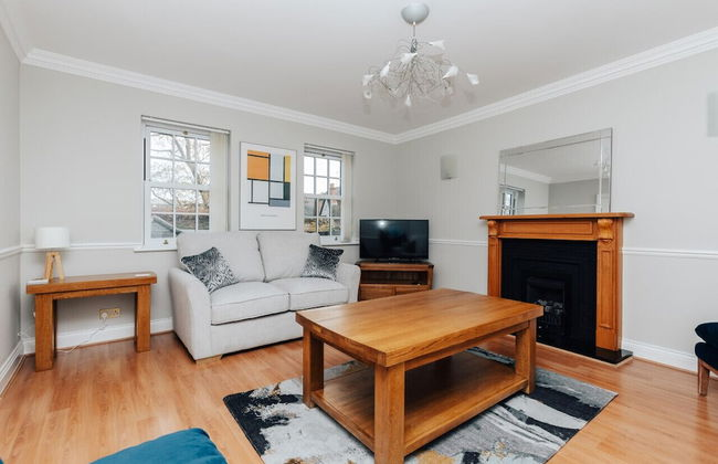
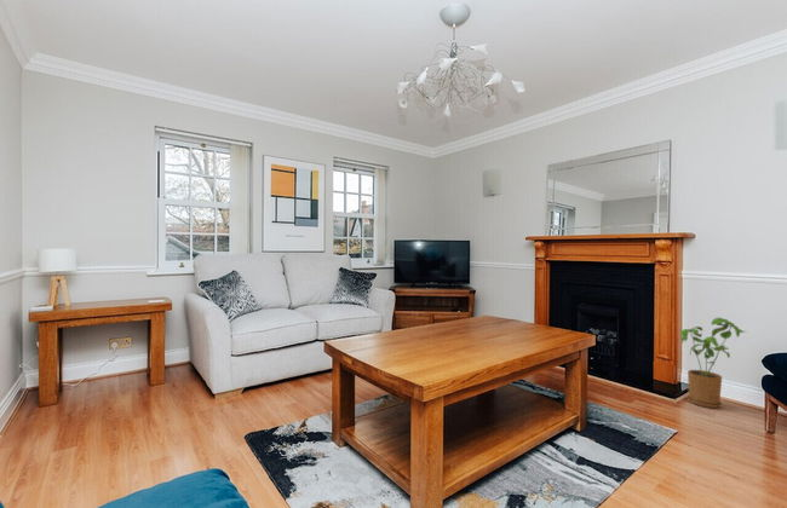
+ house plant (706, 360)
